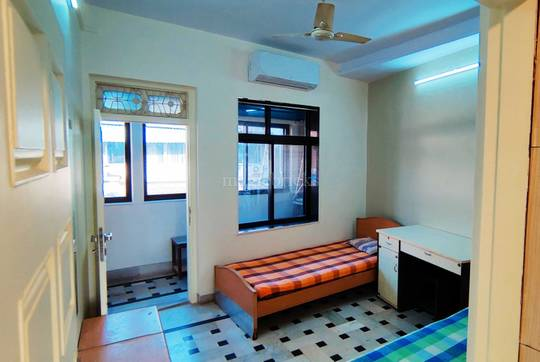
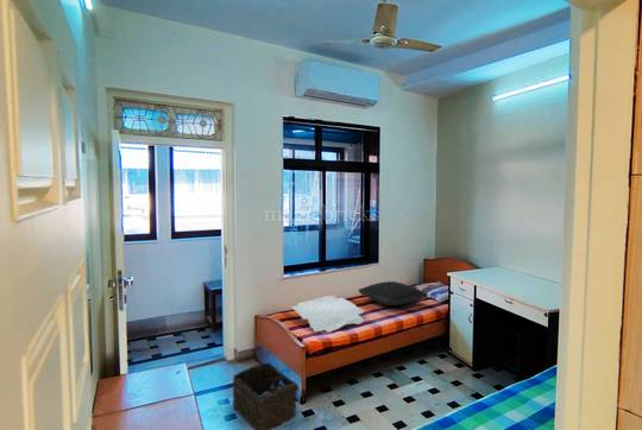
+ cushion (328, 311)
+ pillow (391, 292)
+ basket (268, 391)
